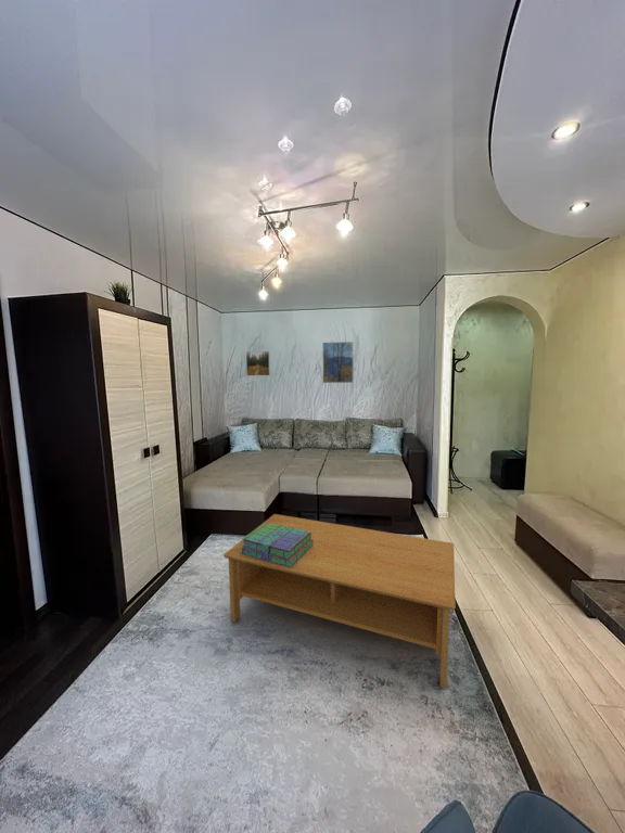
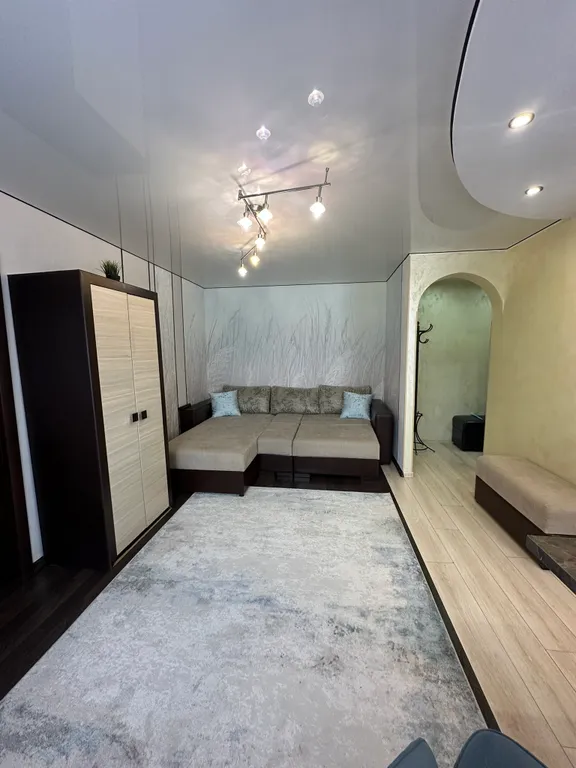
- stack of books (277, 541)
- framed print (337, 362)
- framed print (257, 363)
- coffee table (341, 581)
